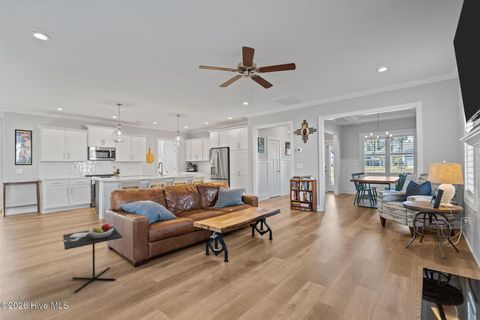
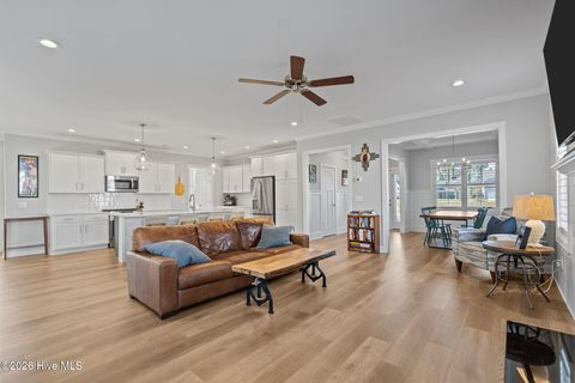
- kitchen table (93, 252)
